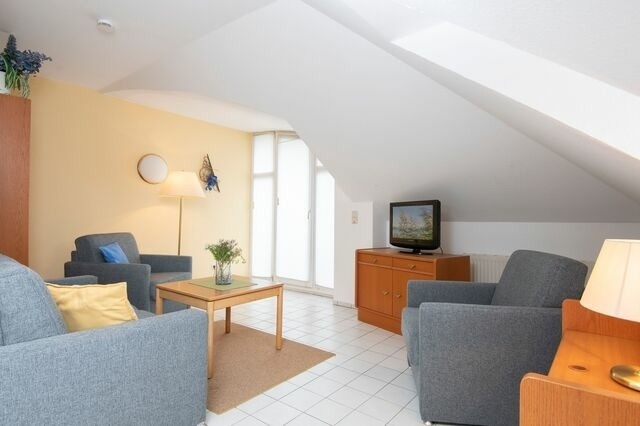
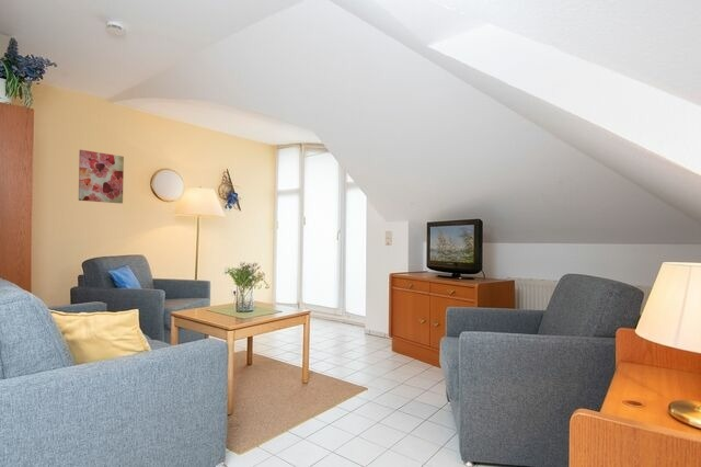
+ wall art (102, 178)
